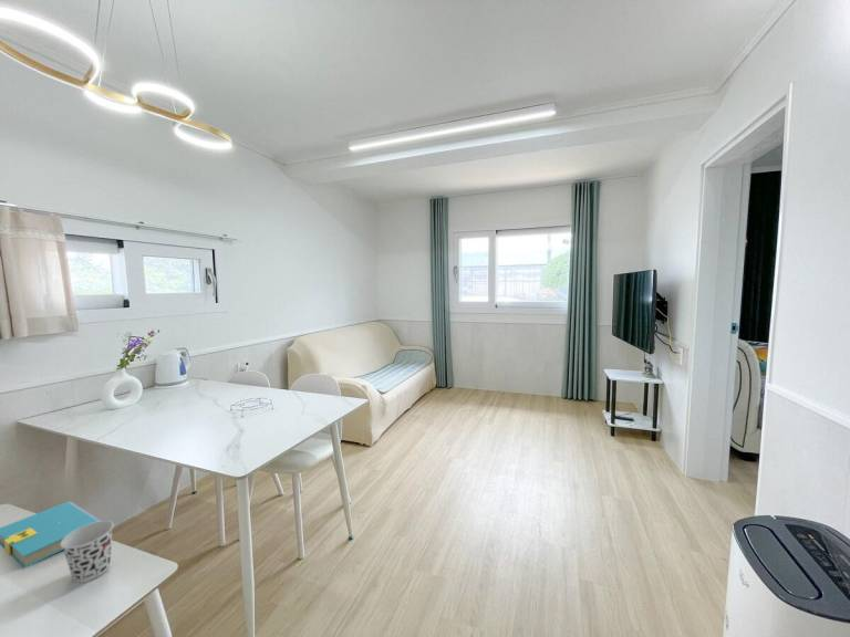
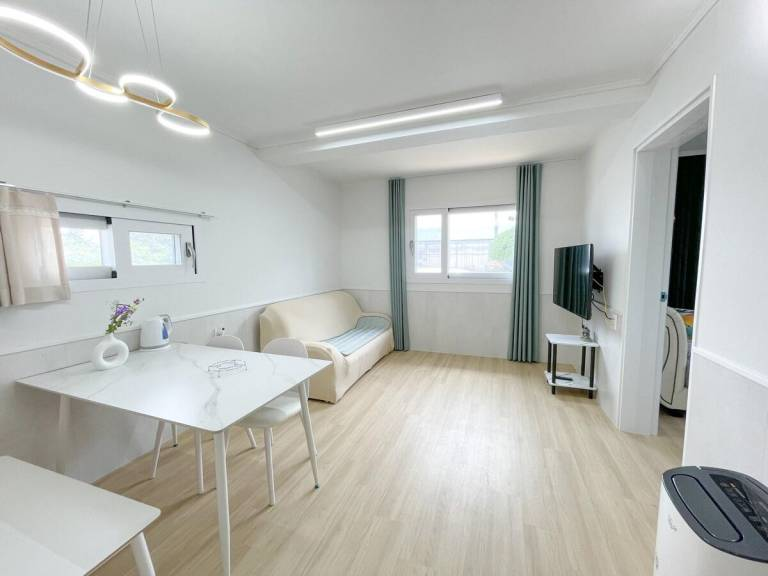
- cup (90, 552)
- book (50, 529)
